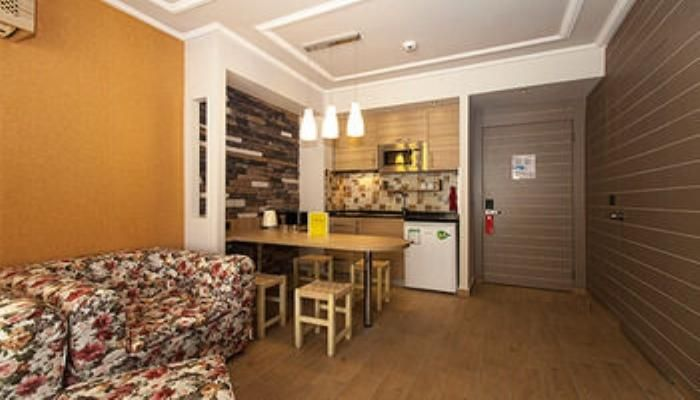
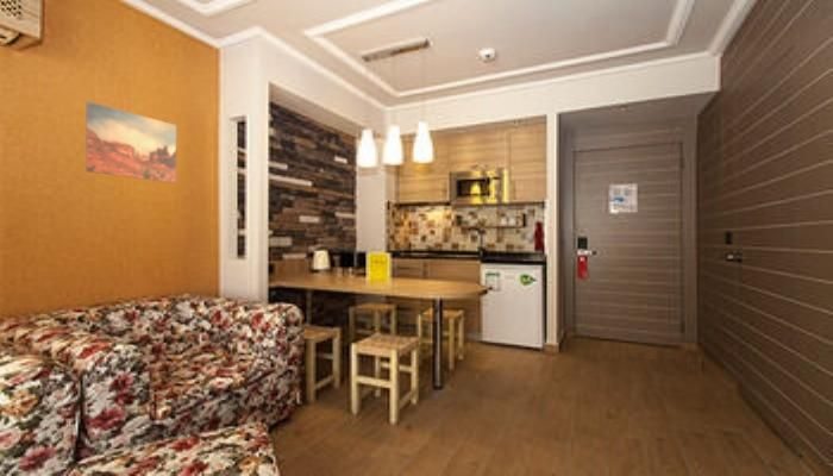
+ wall art (134, 145)
